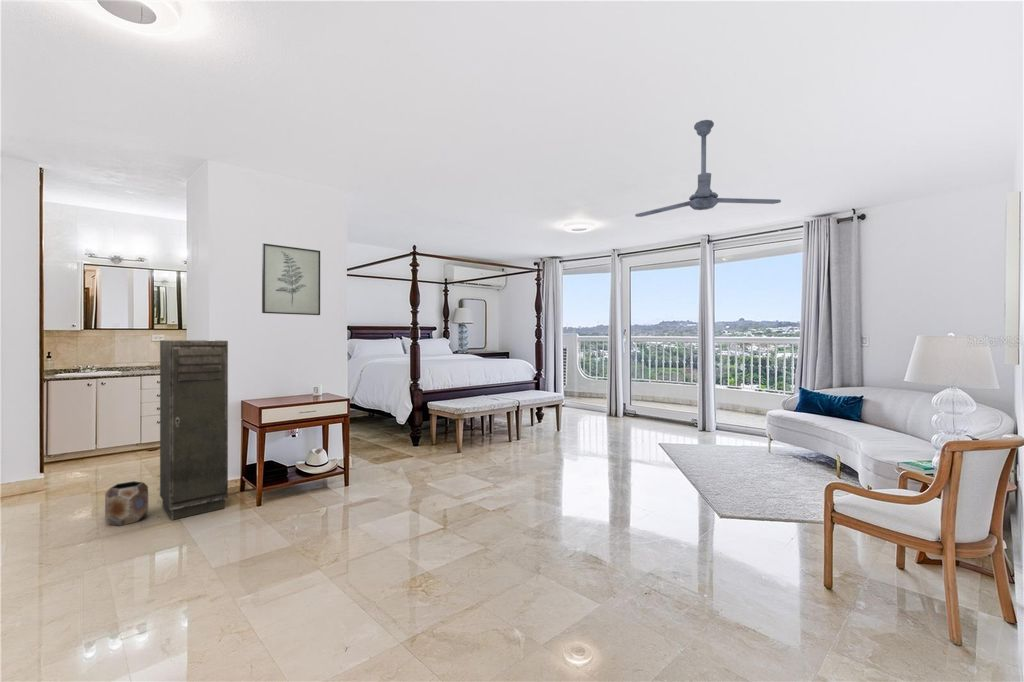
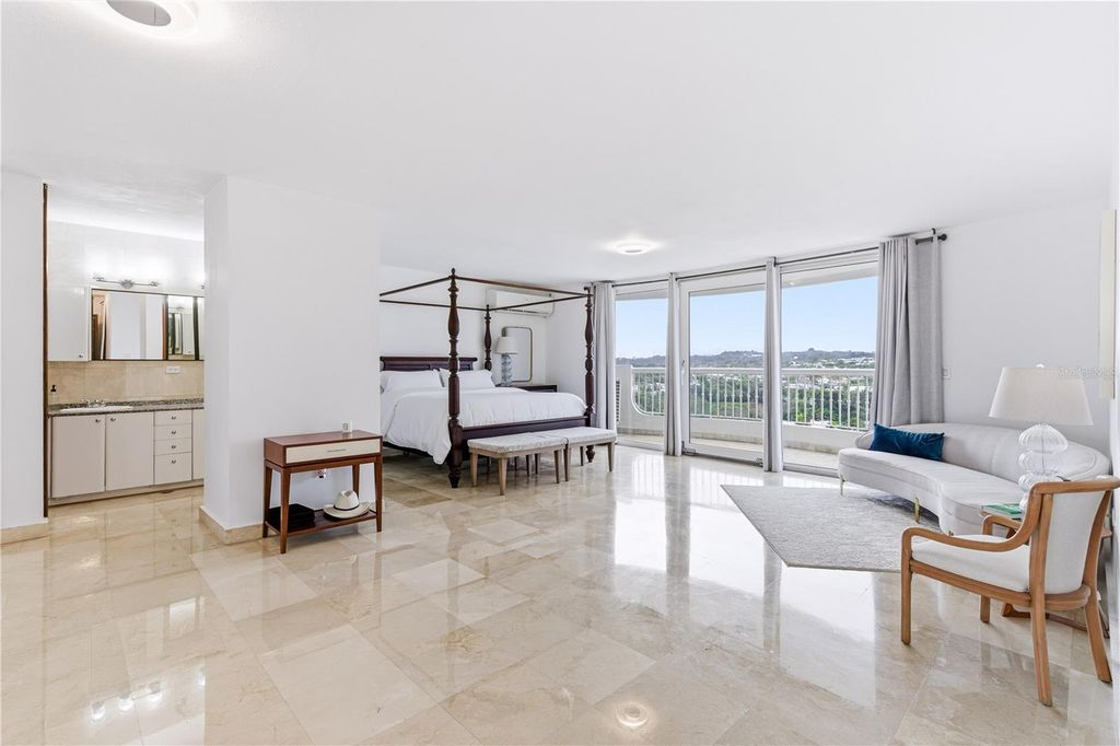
- wall art (292, 280)
- storage cabinet (193, 424)
- planter (126, 502)
- ceiling fan (704, 158)
